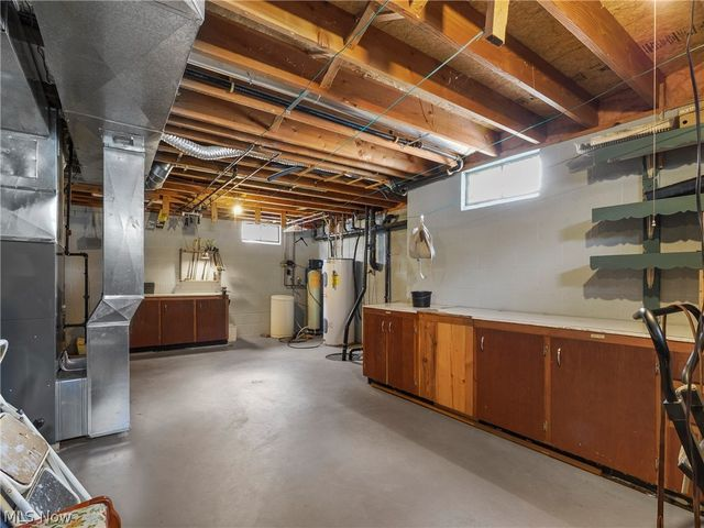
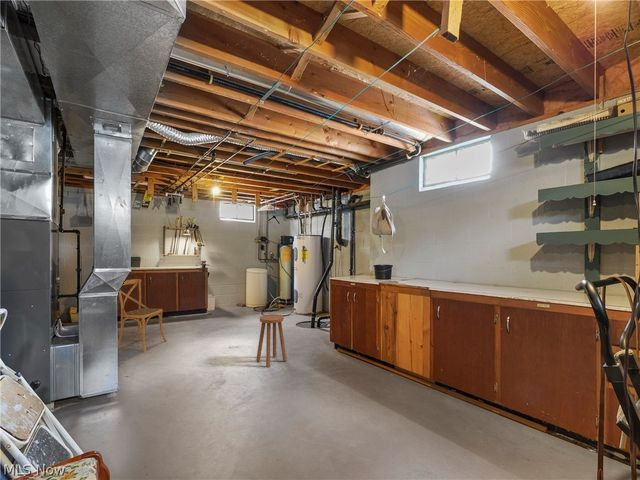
+ chair (139, 313)
+ stool (270, 339)
